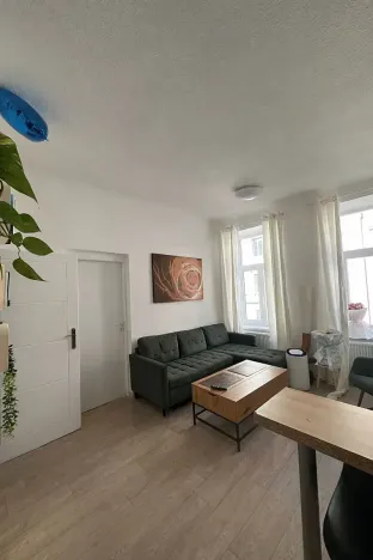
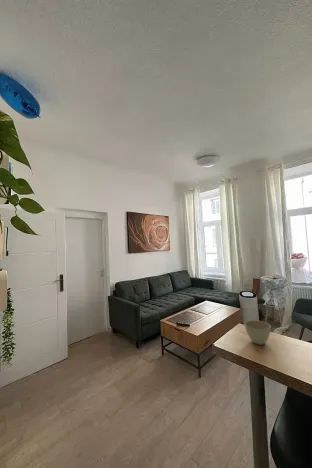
+ flower pot (257, 333)
